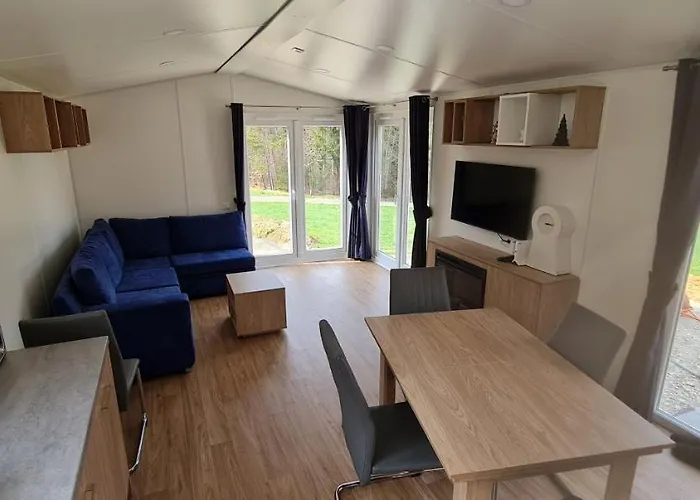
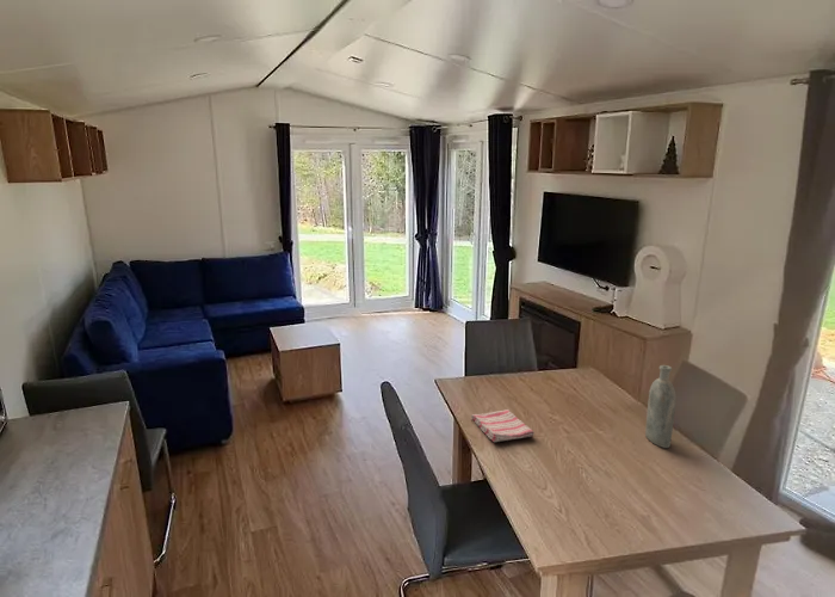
+ dish towel (501, 423)
+ bottle (661, 404)
